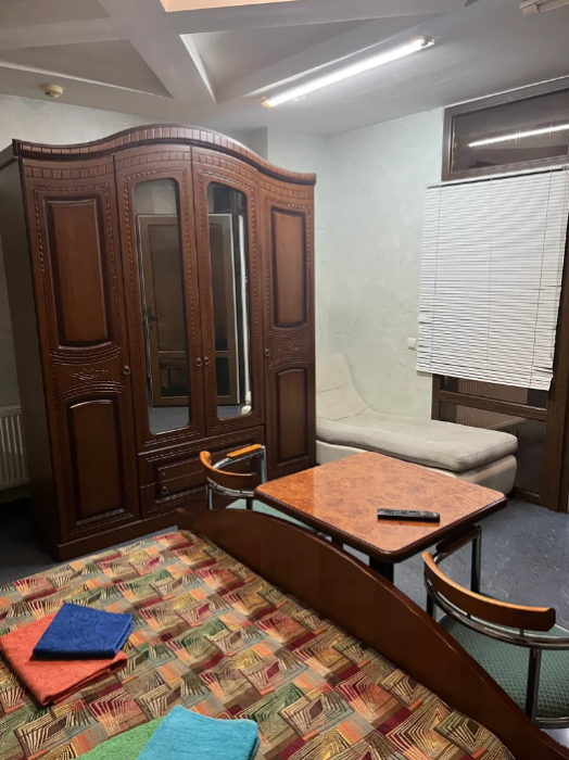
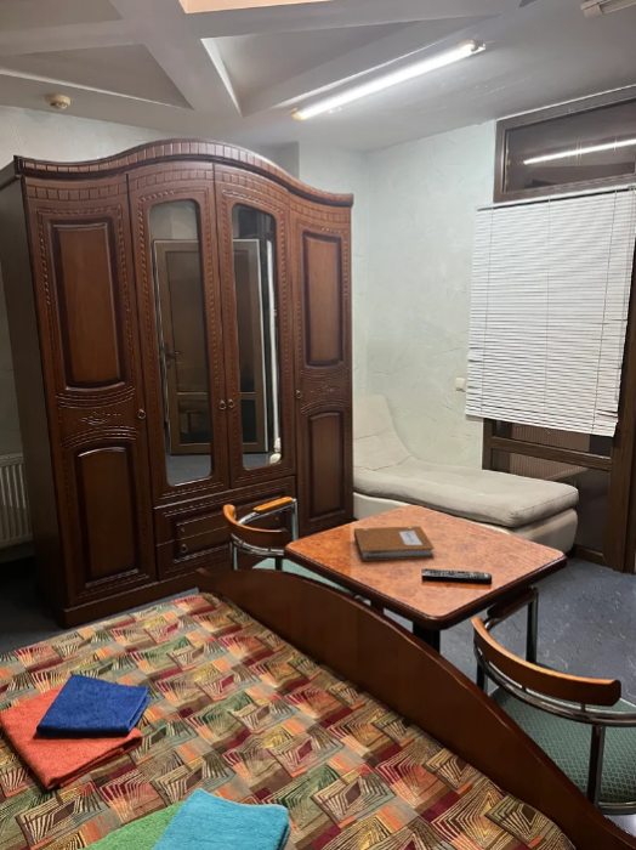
+ notebook (393, 542)
